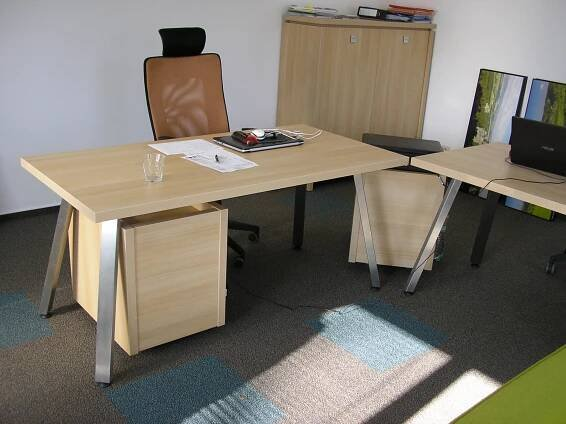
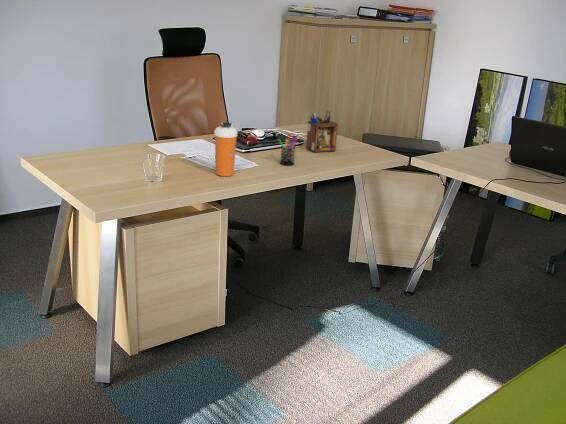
+ desk organizer (322, 130)
+ shaker bottle (225, 149)
+ pen holder (286, 148)
